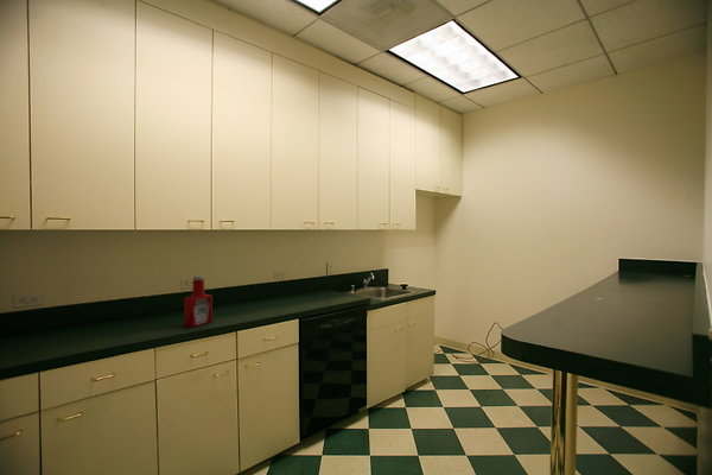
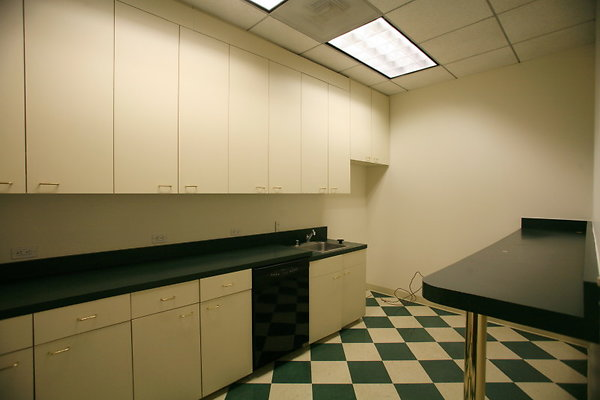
- soap bottle (198, 299)
